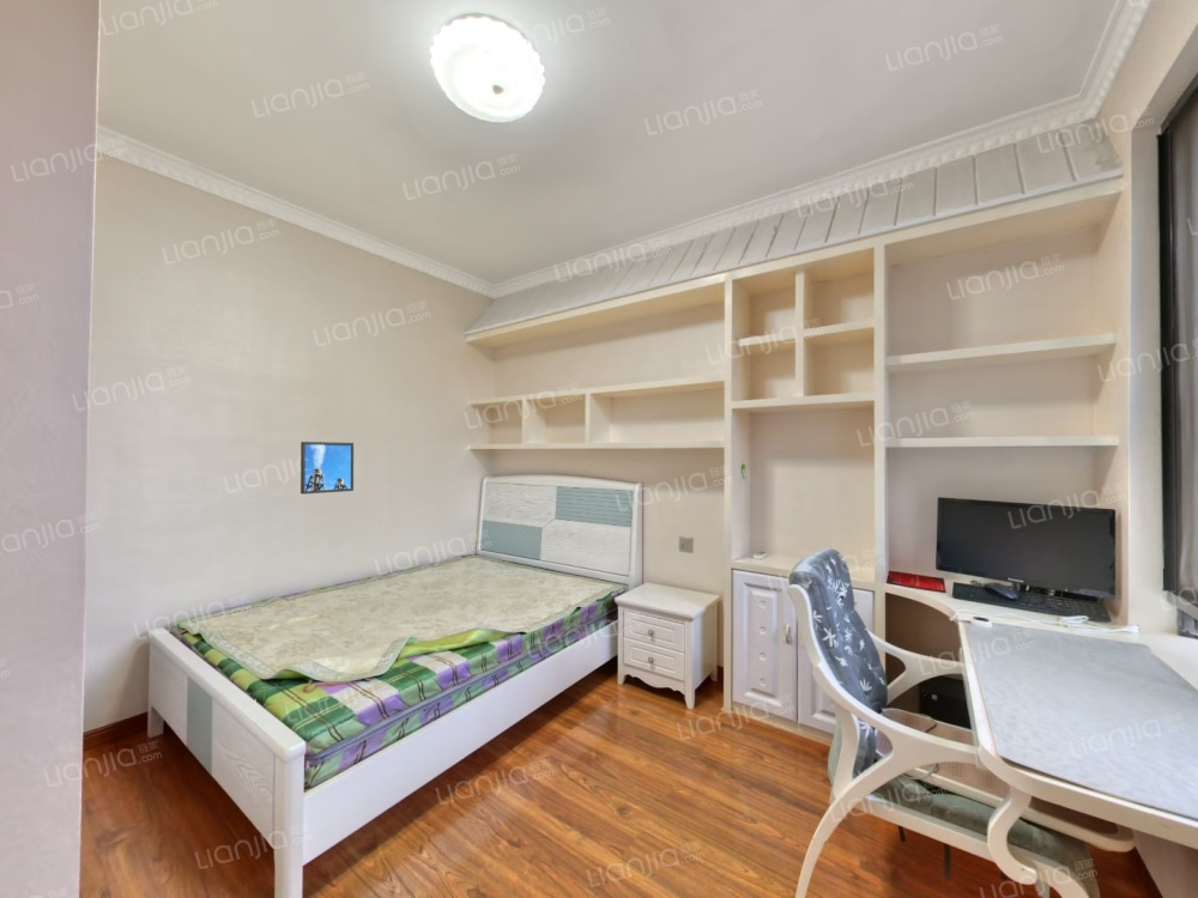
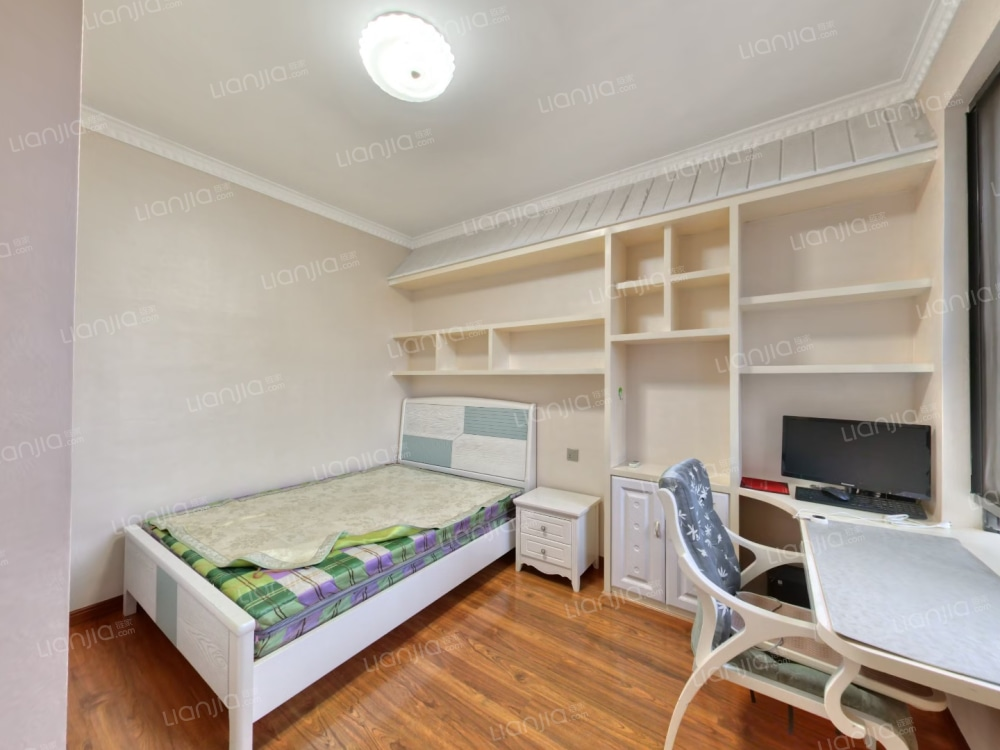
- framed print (328, 467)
